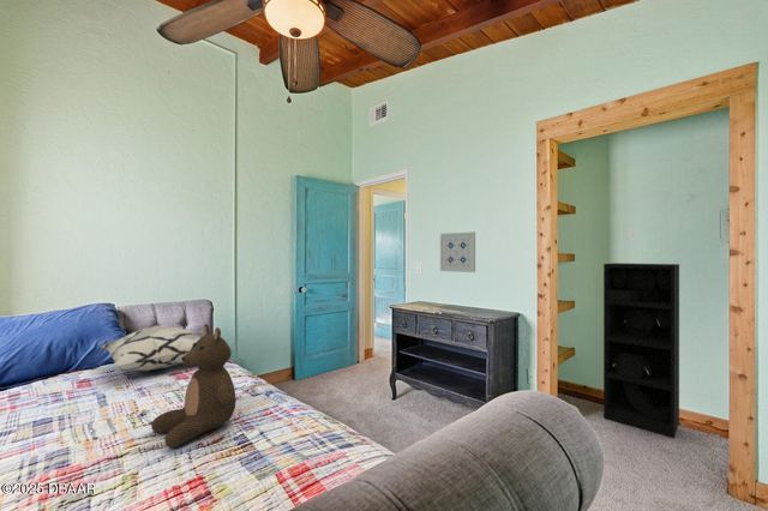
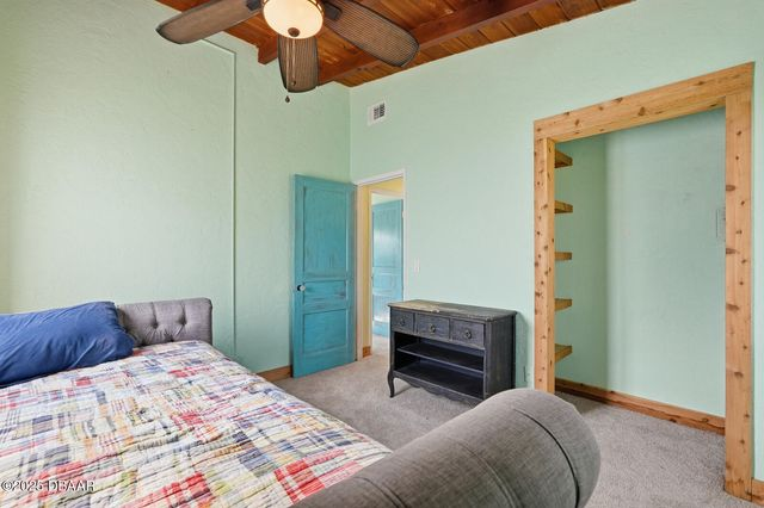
- decorative pillow (160, 347)
- wall art (456, 252)
- stuffed bear (196, 379)
- shelving unit (641, 342)
